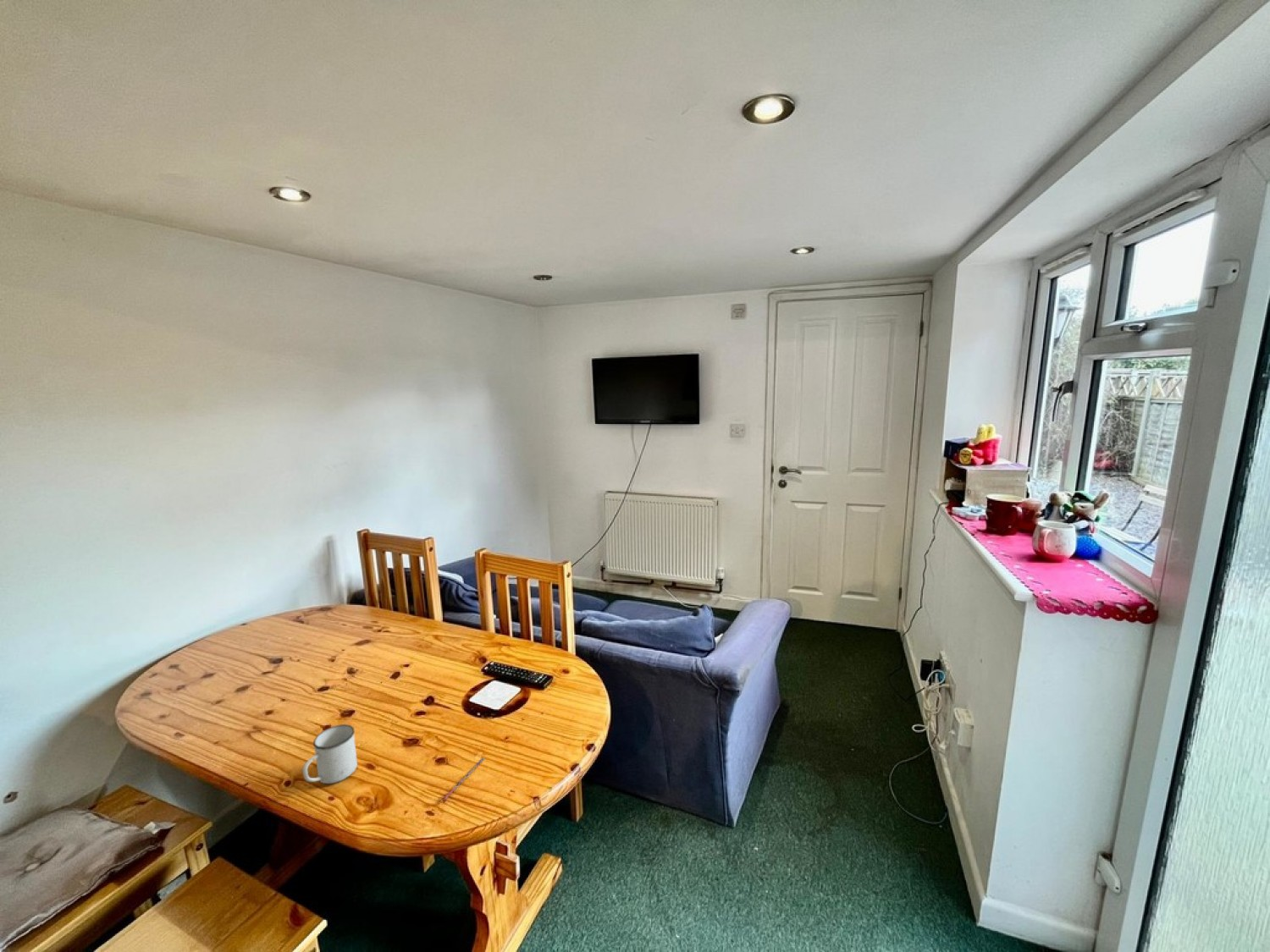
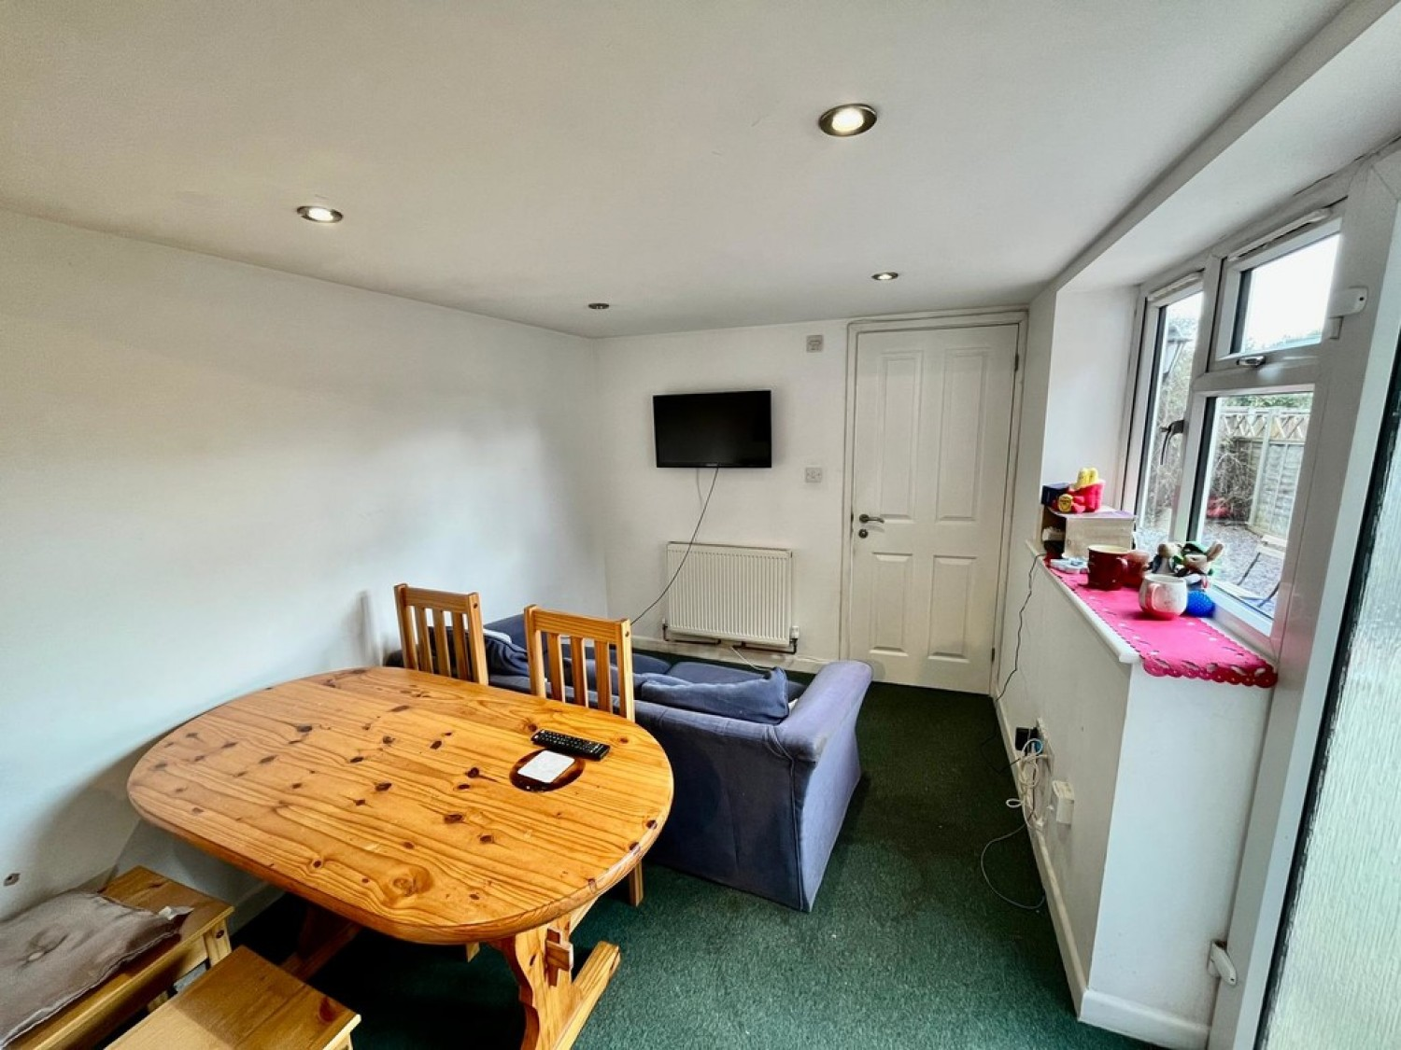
- pen (465, 777)
- mug (329, 758)
